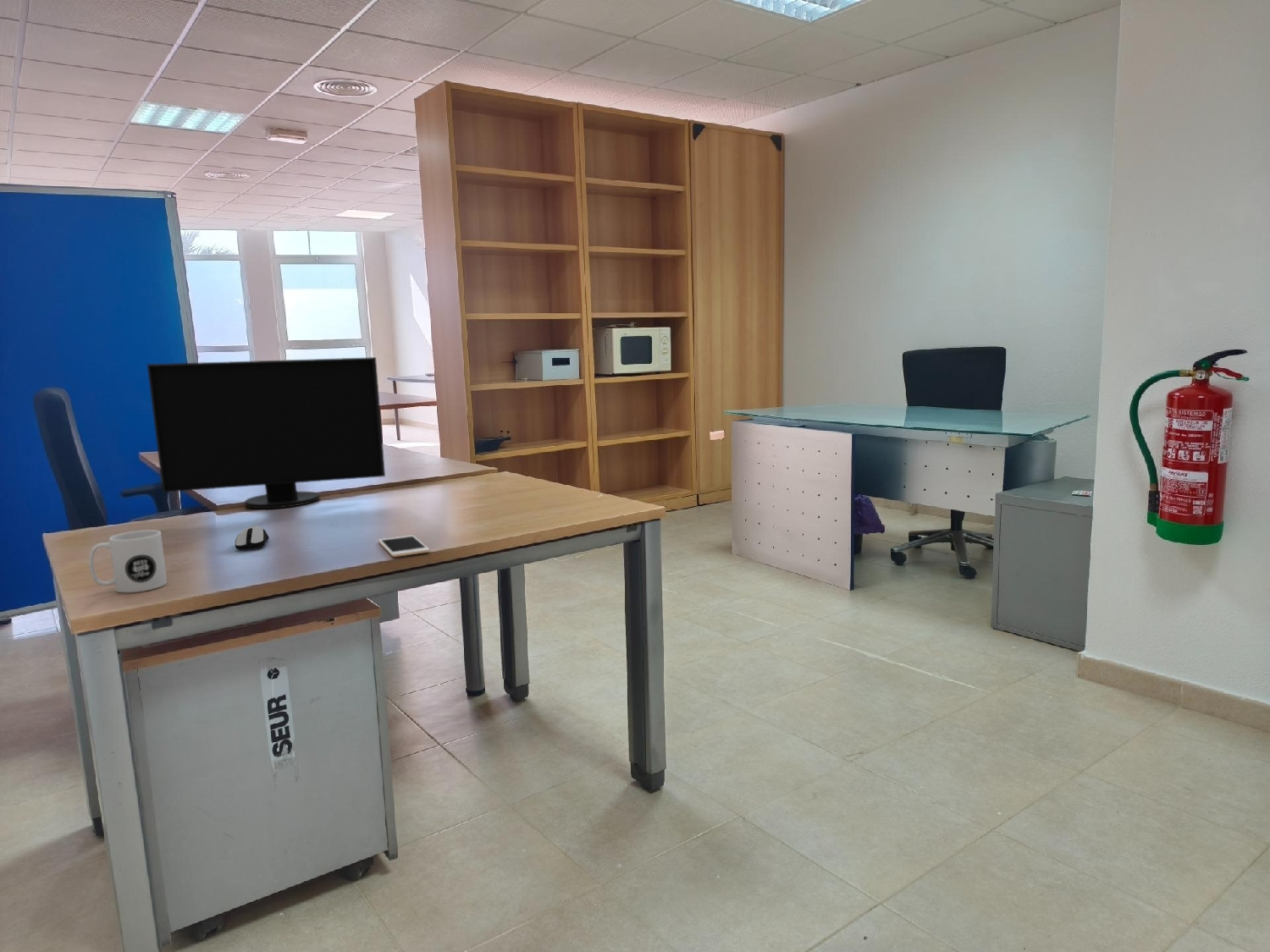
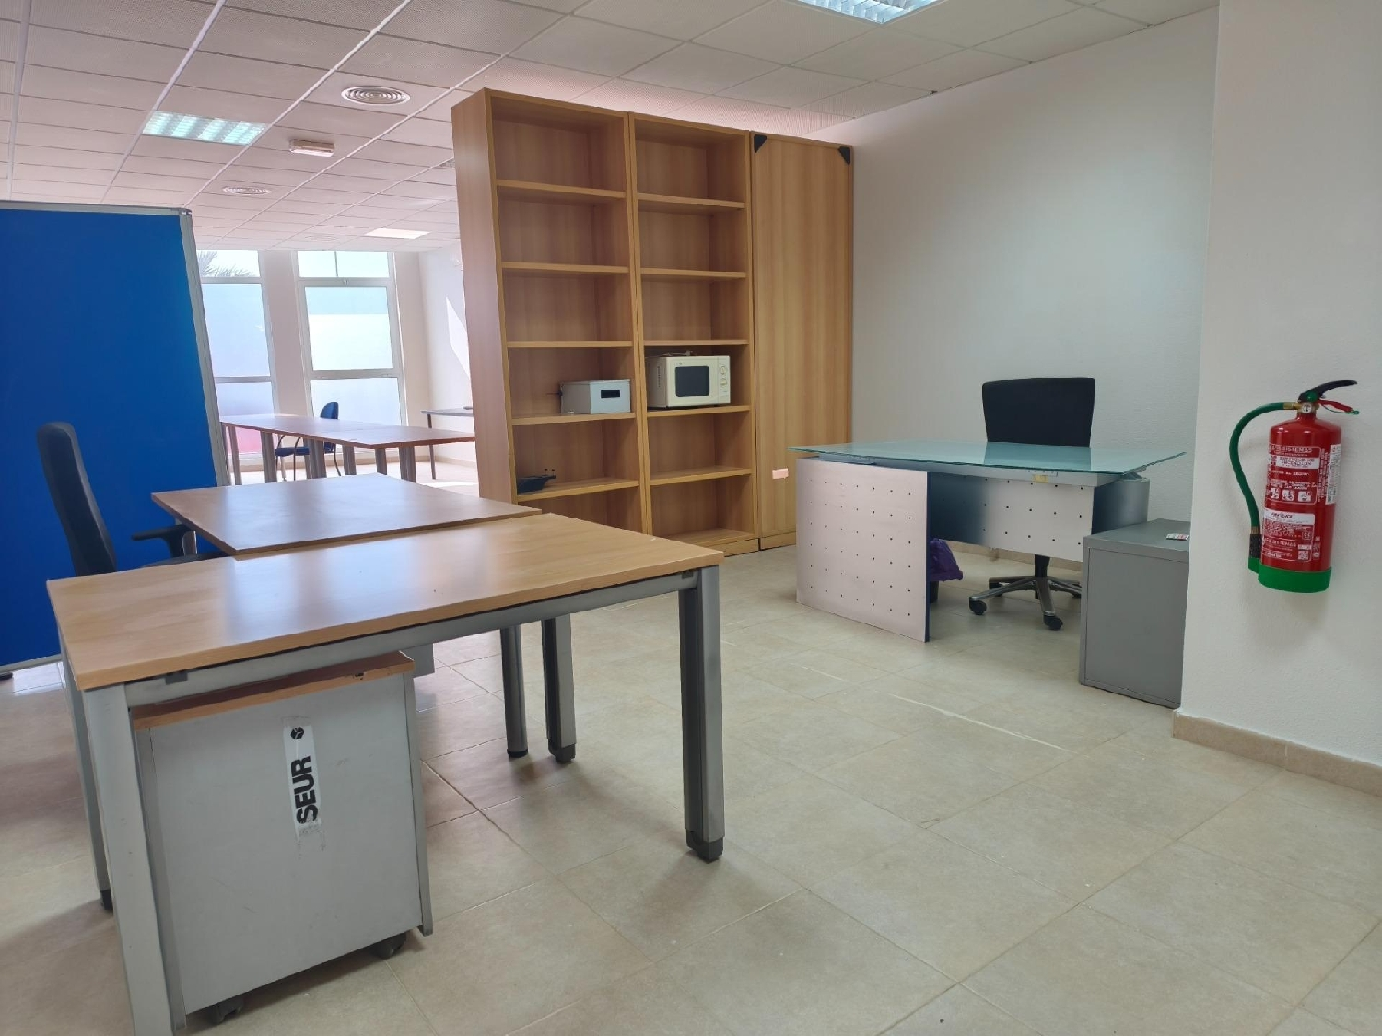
- computer monitor (276, 432)
- mug (127, 562)
- cell phone (403, 545)
- computer mouse (252, 536)
